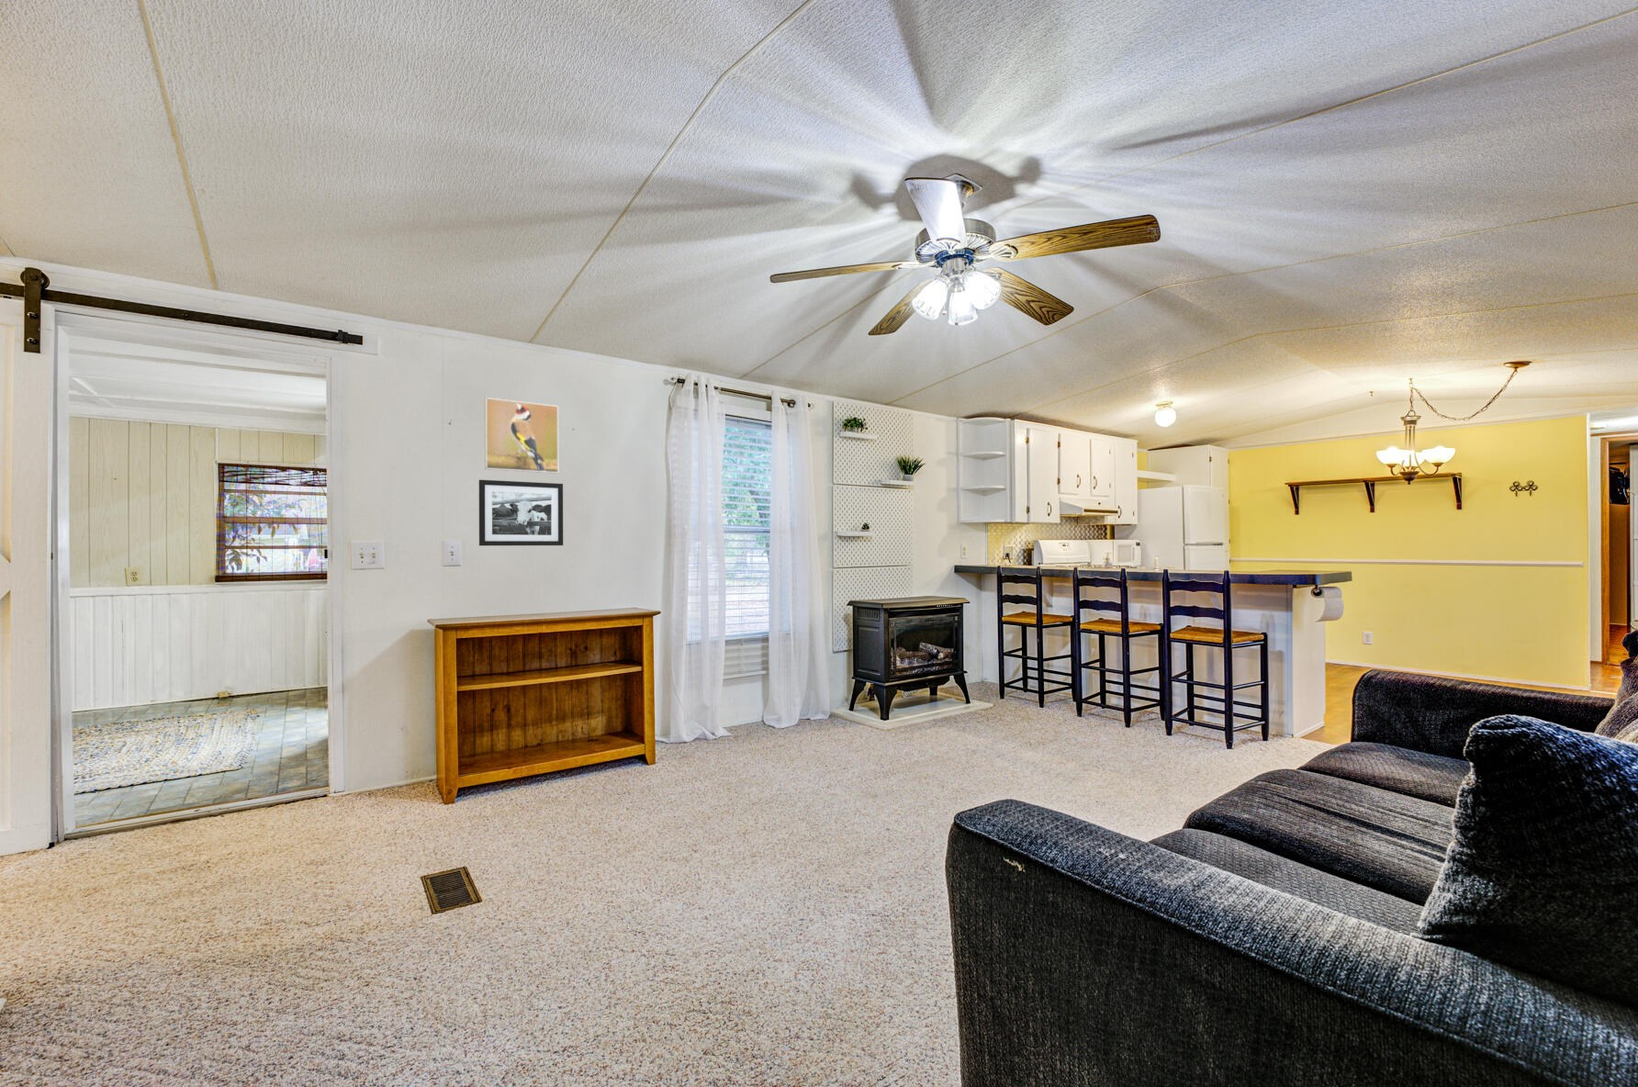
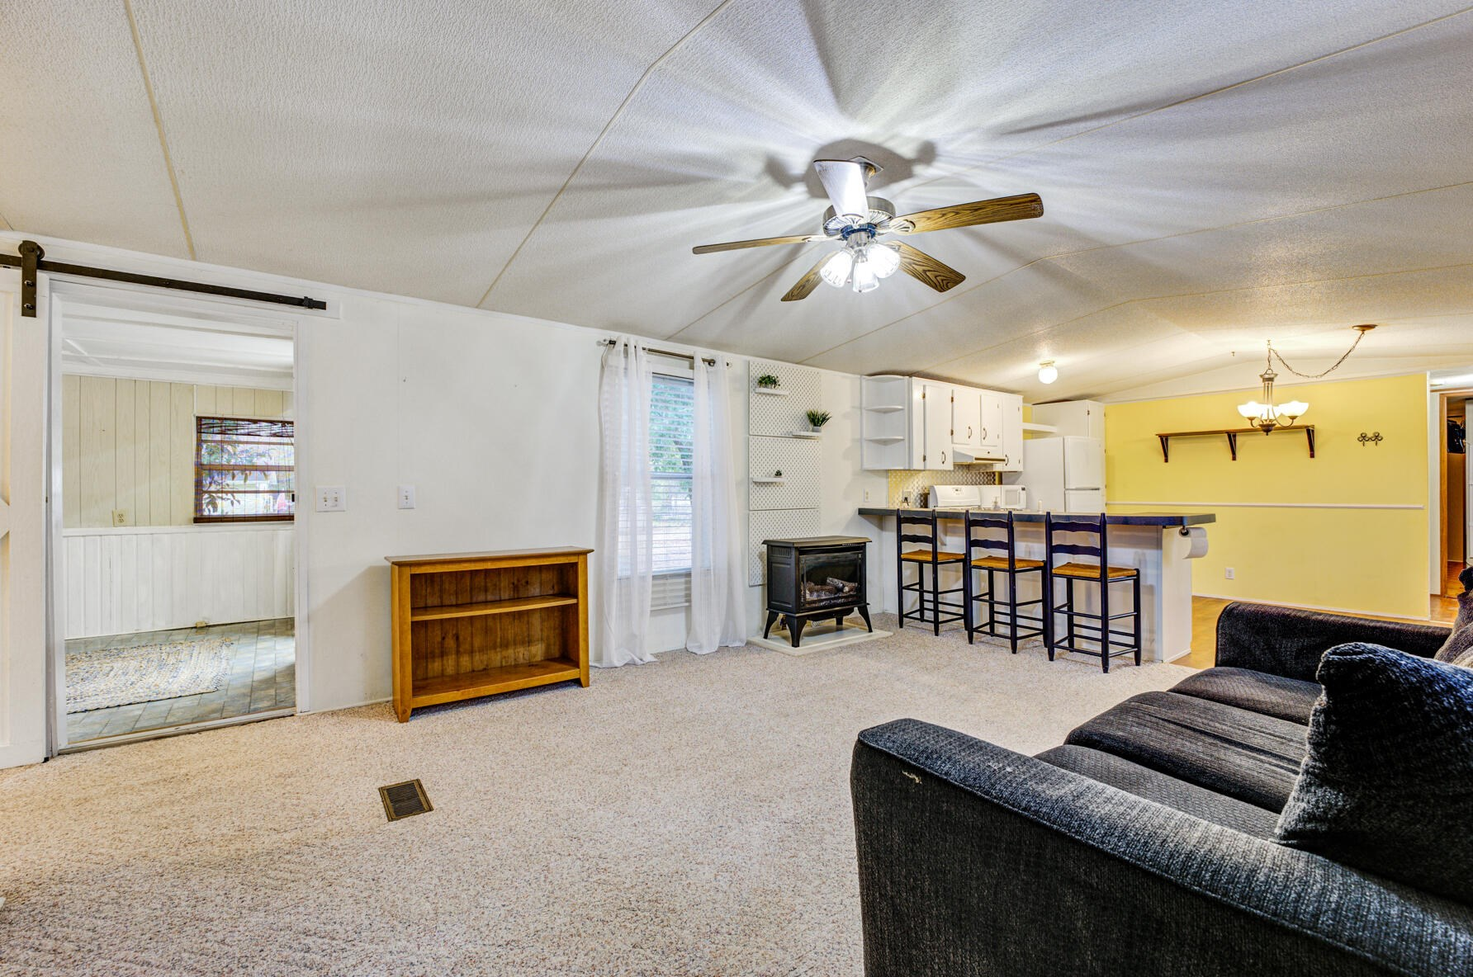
- picture frame (522, 513)
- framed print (523, 436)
